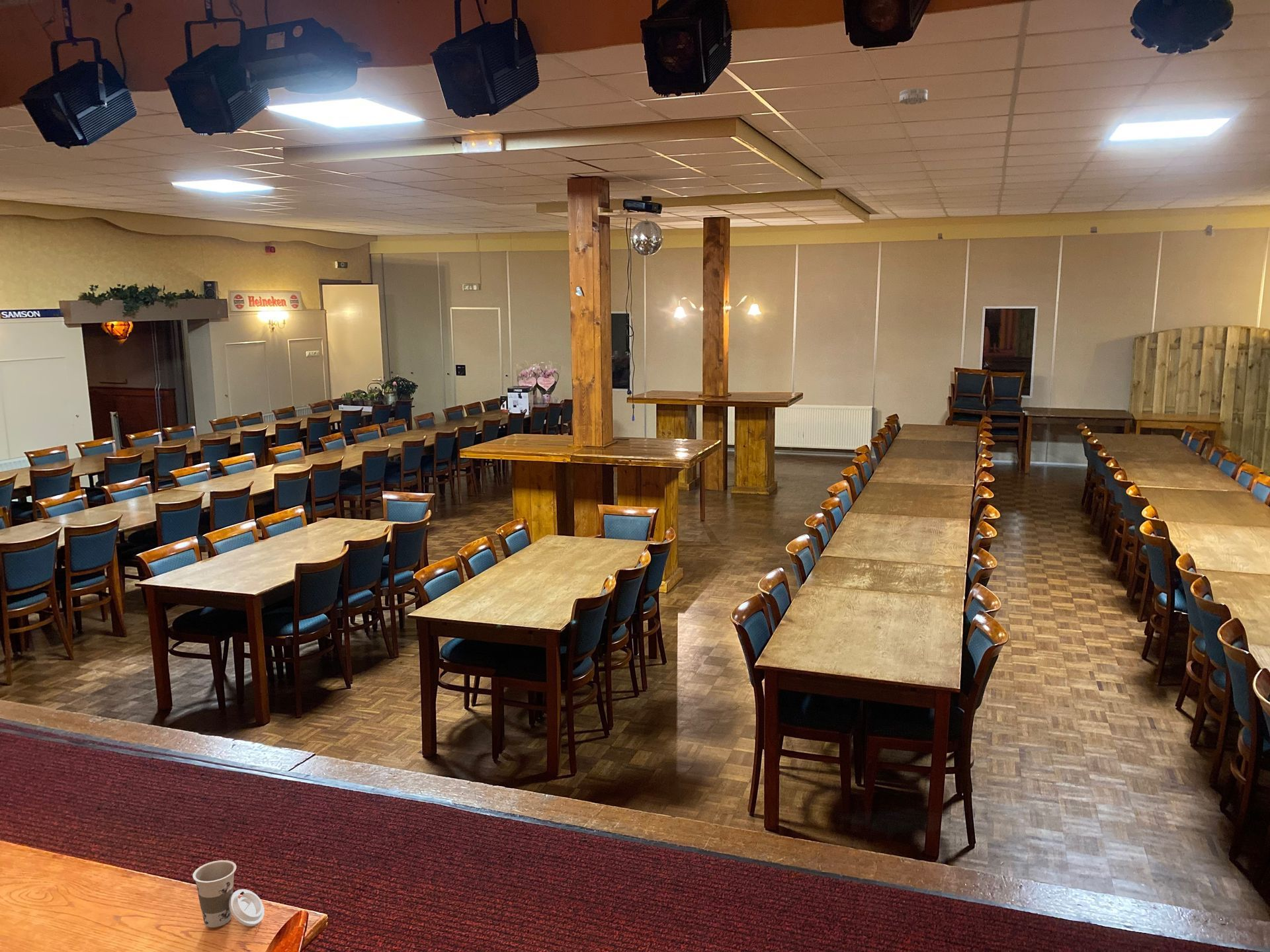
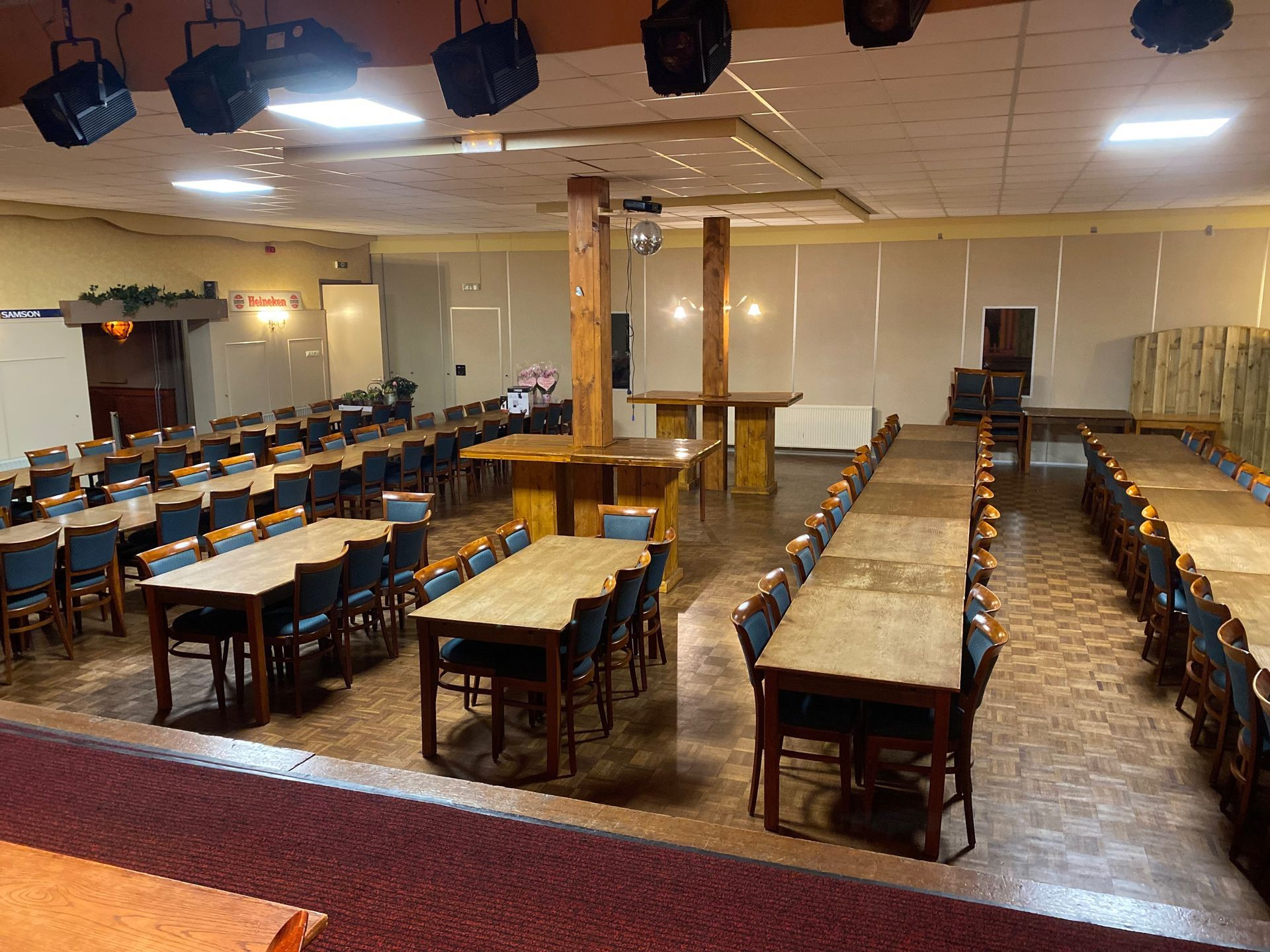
- smoke detector (913, 96)
- cup (229, 896)
